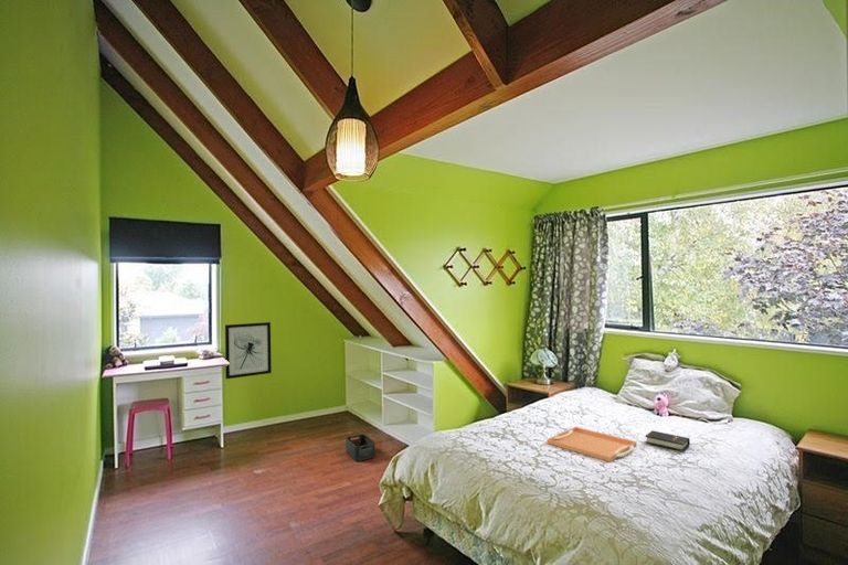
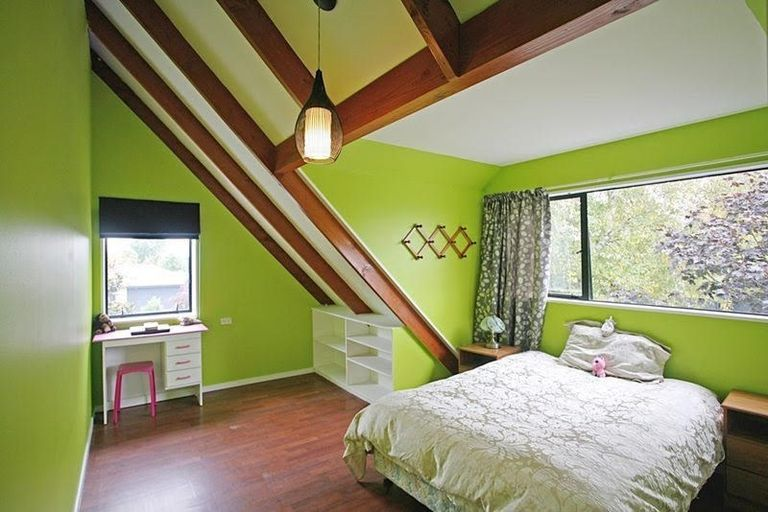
- hardback book (667, 440)
- serving tray (591, 443)
- wall art (248, 349)
- storage bin (360, 447)
